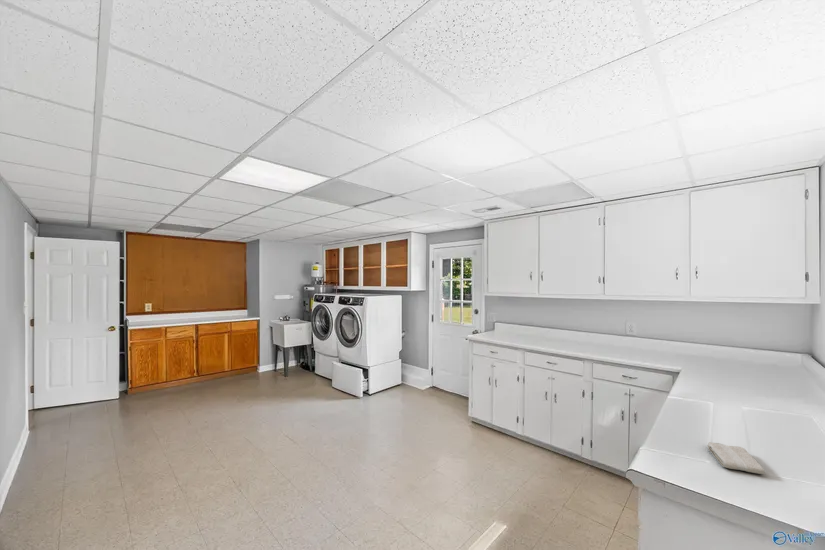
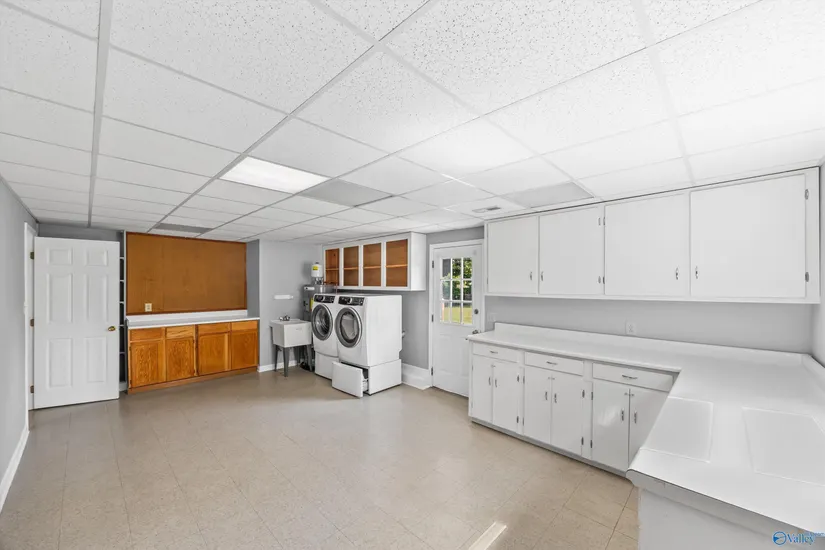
- washcloth (733, 456)
